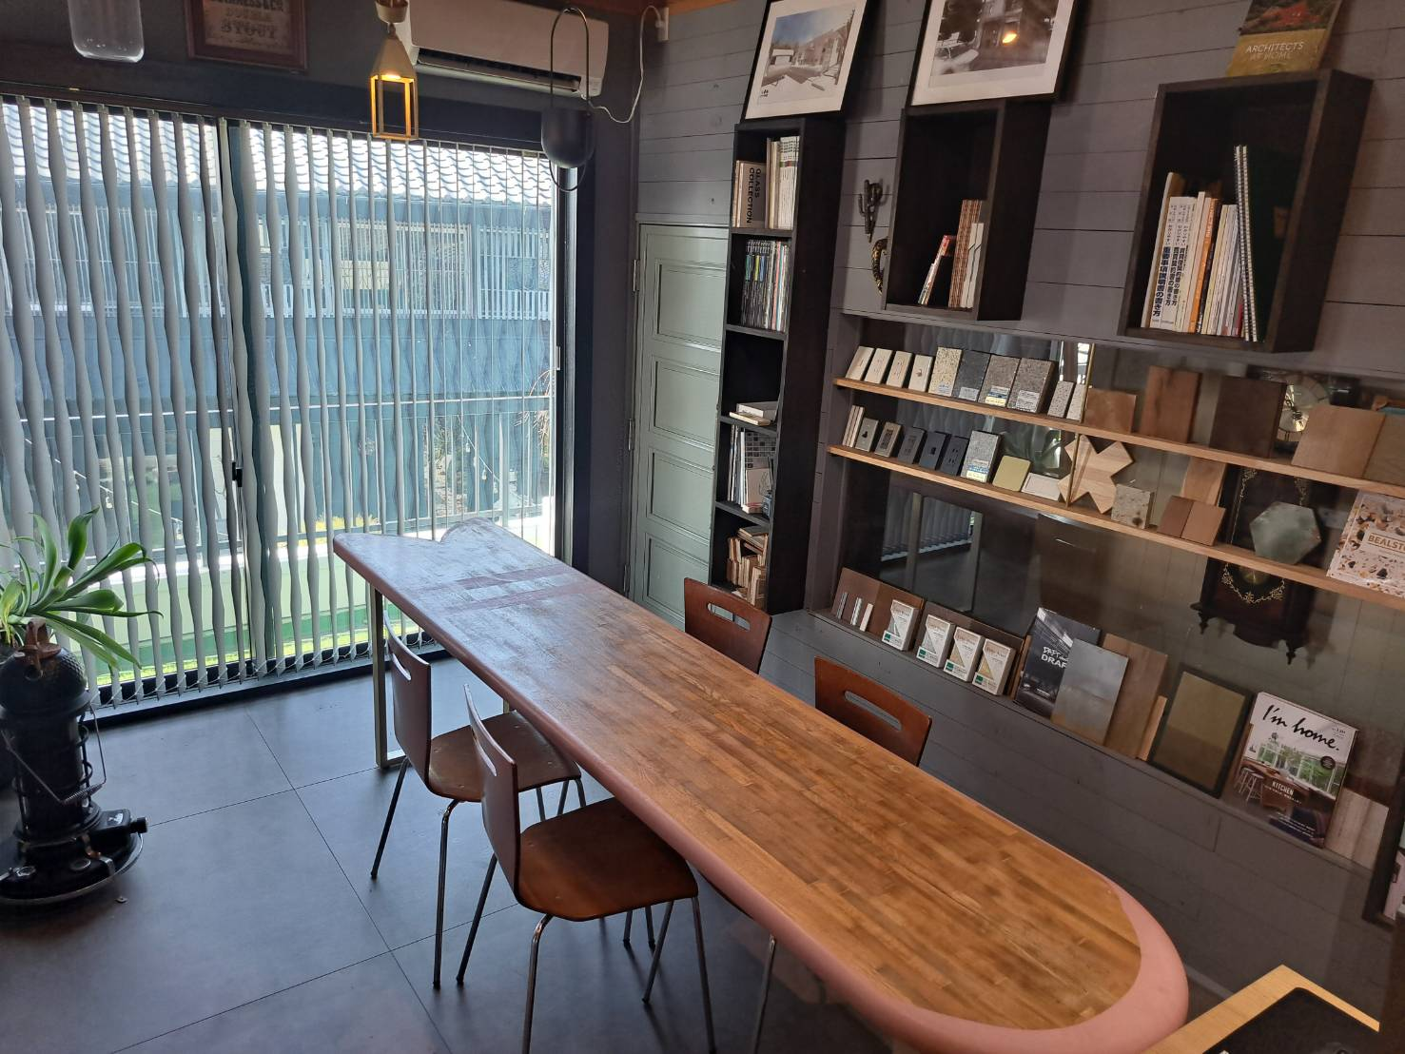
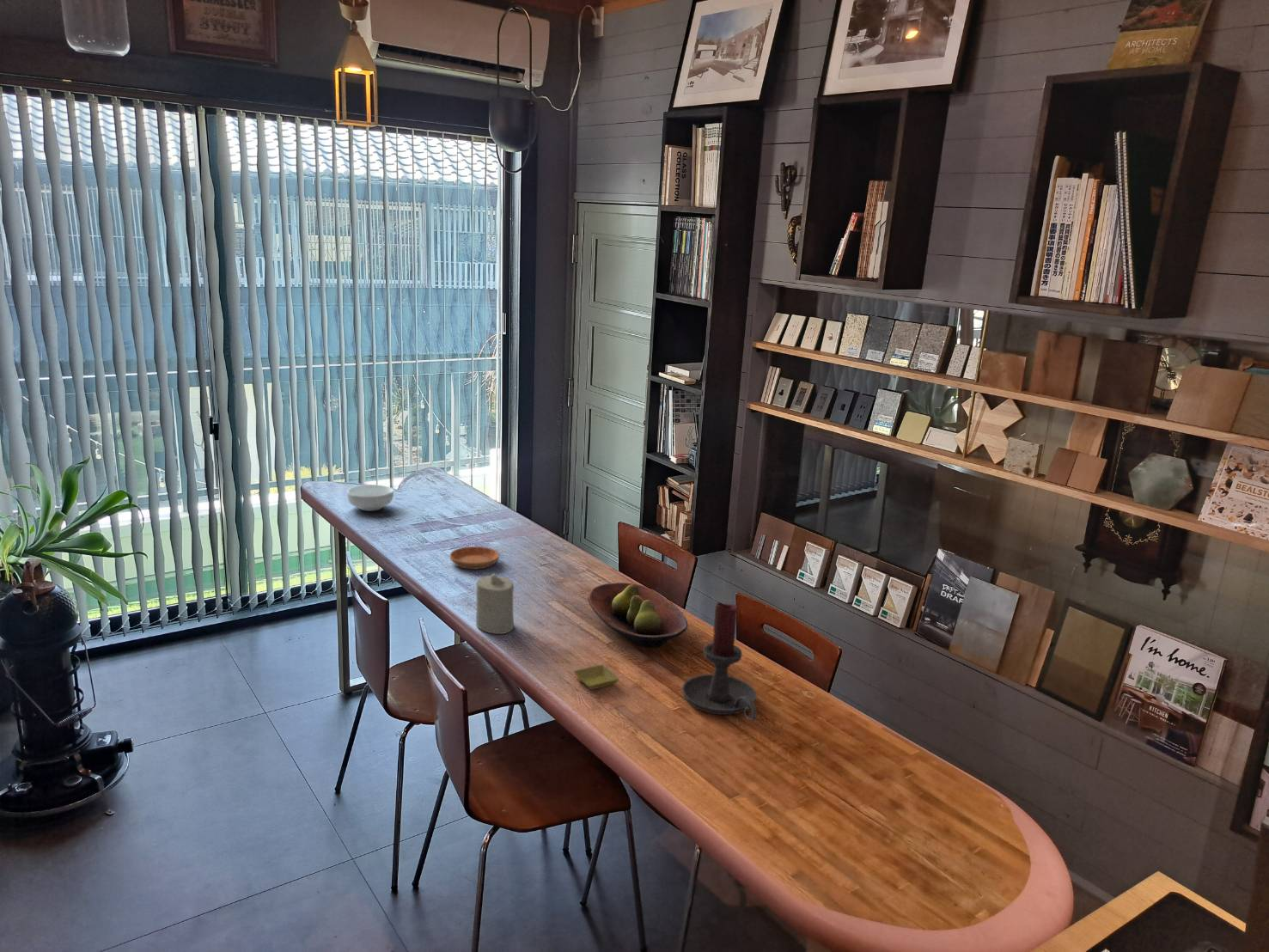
+ candle (496, 600)
+ fruit bowl (636, 610)
+ saucer (474, 558)
+ saucer (595, 678)
+ candle holder (729, 656)
+ cereal bowl (370, 499)
